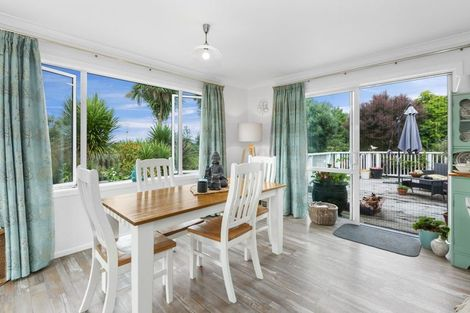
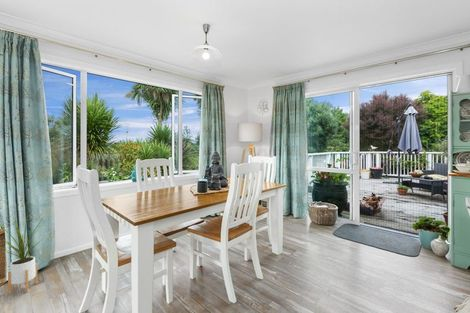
+ house plant (23, 251)
